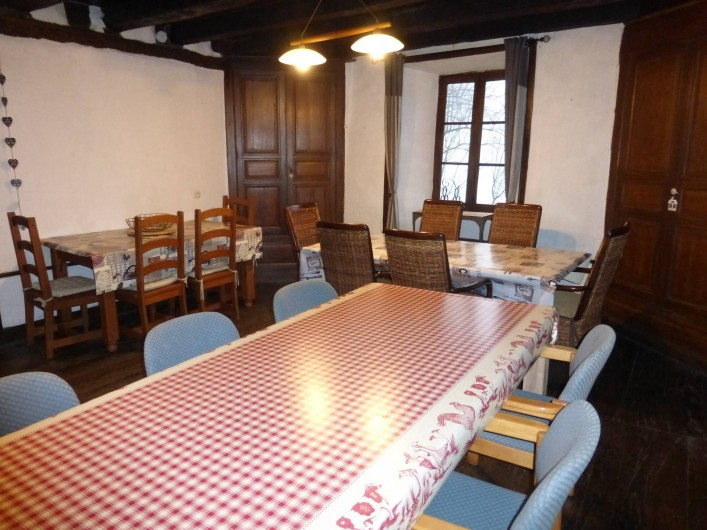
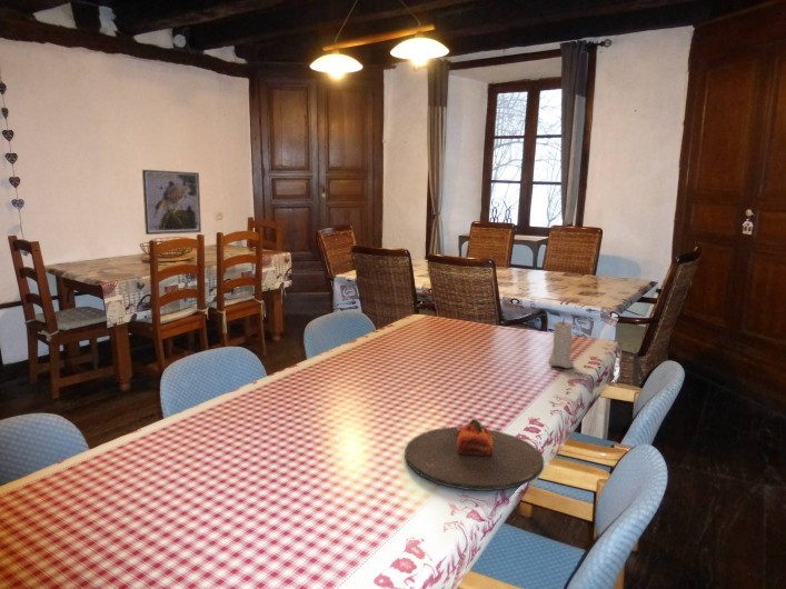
+ candle (561, 341)
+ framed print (172, 202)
+ plate (474, 438)
